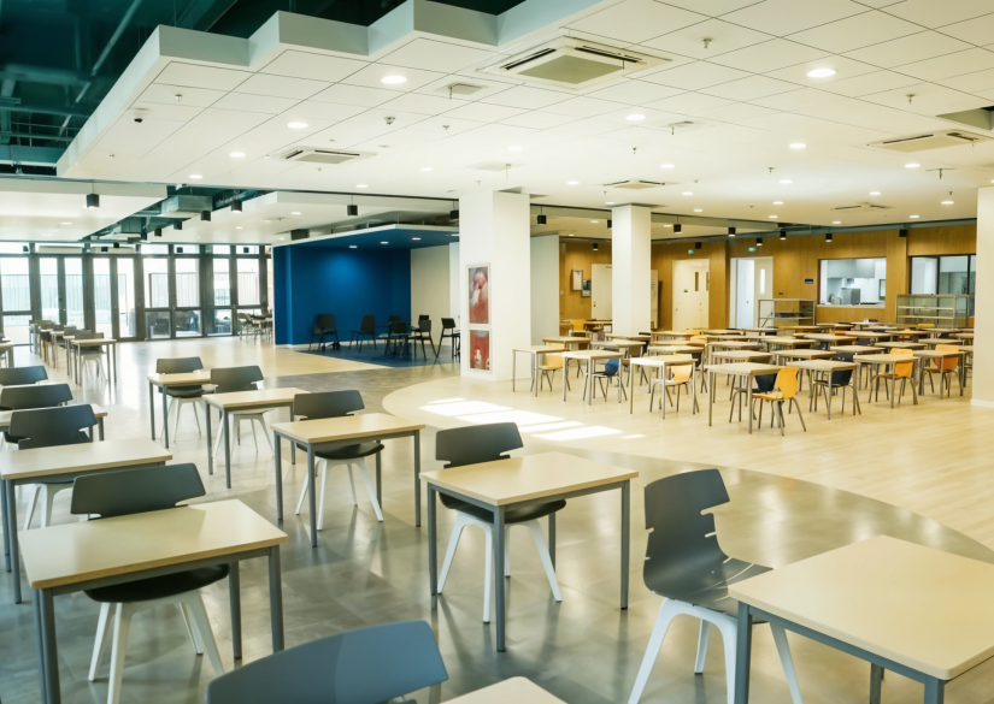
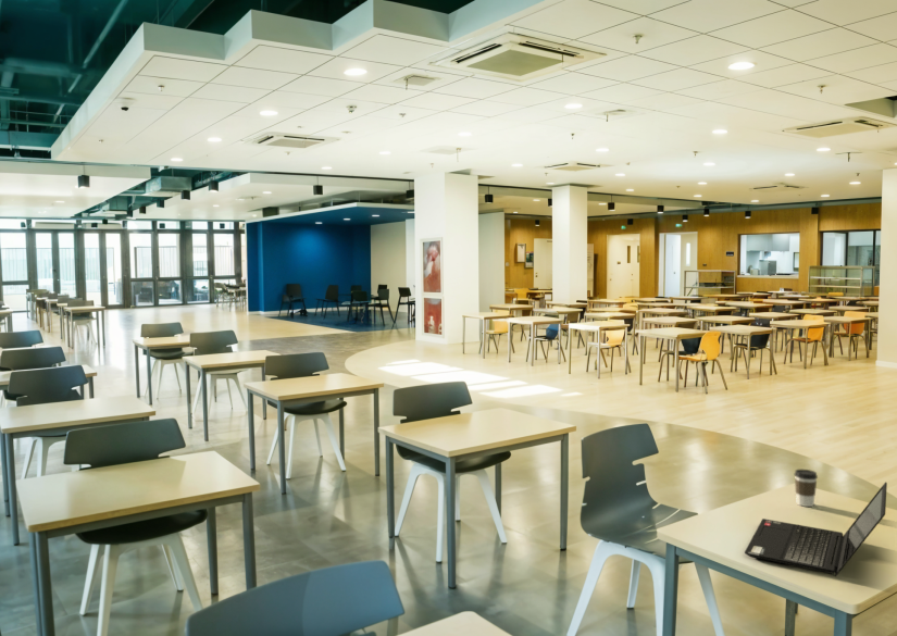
+ coffee cup (805, 487)
+ laptop computer (814, 527)
